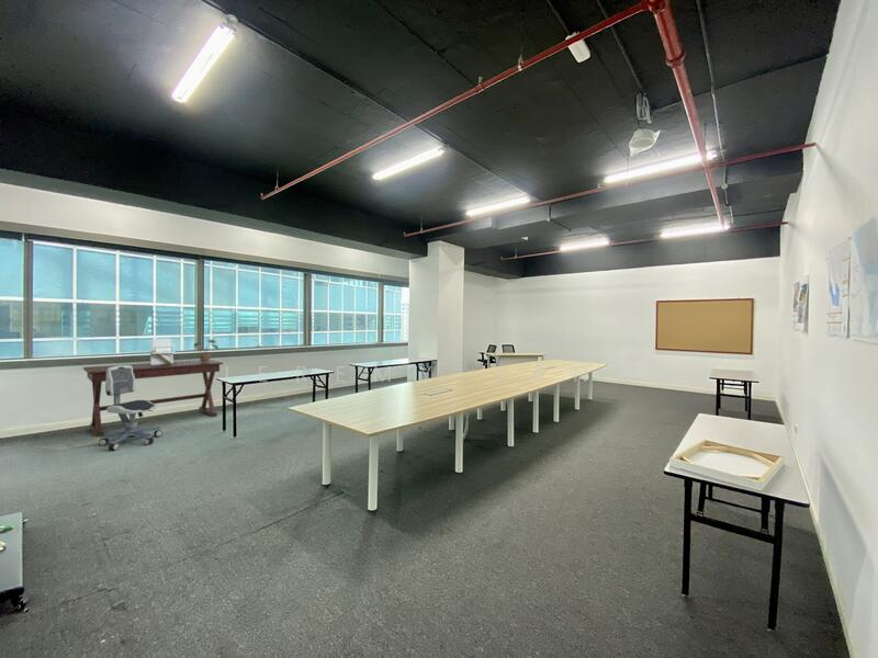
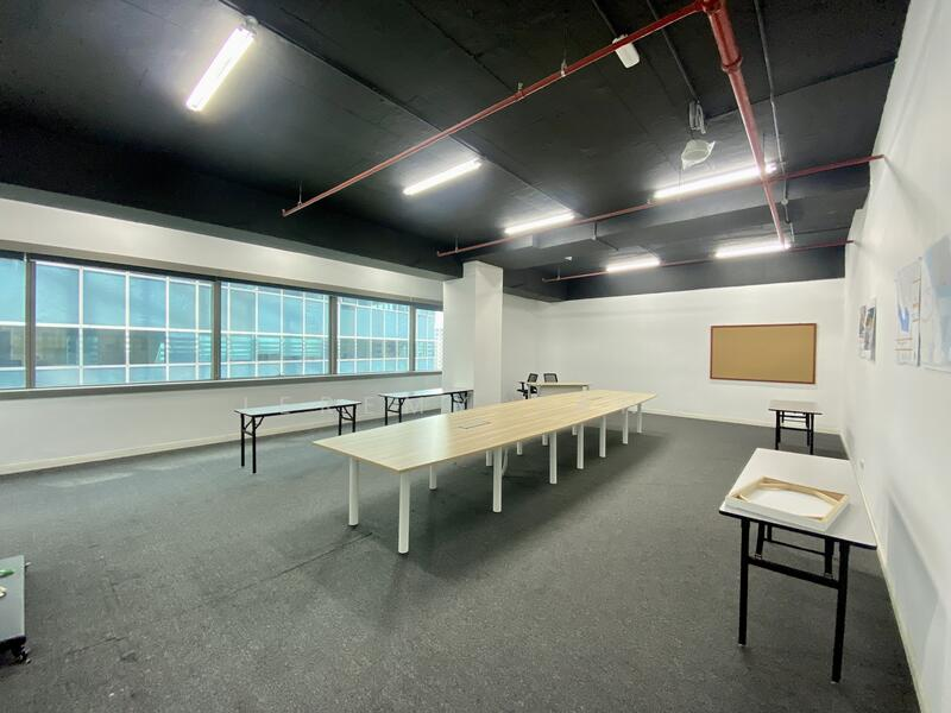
- office chair (133, 404)
- desk (158, 399)
- potted plant (205, 350)
- letter holder (162, 351)
